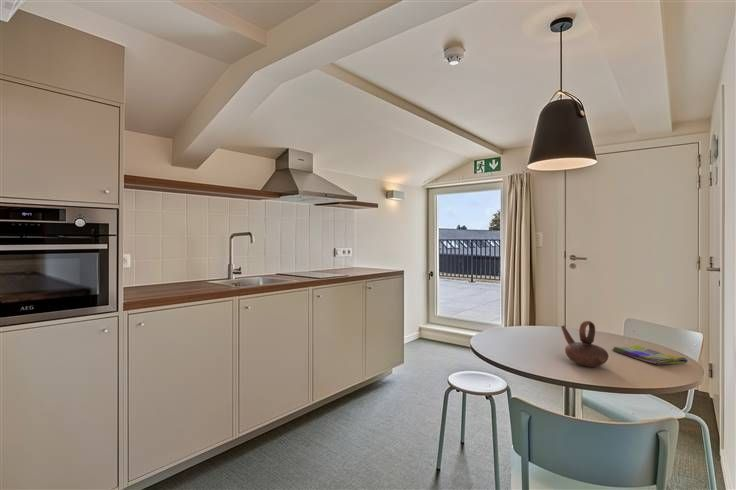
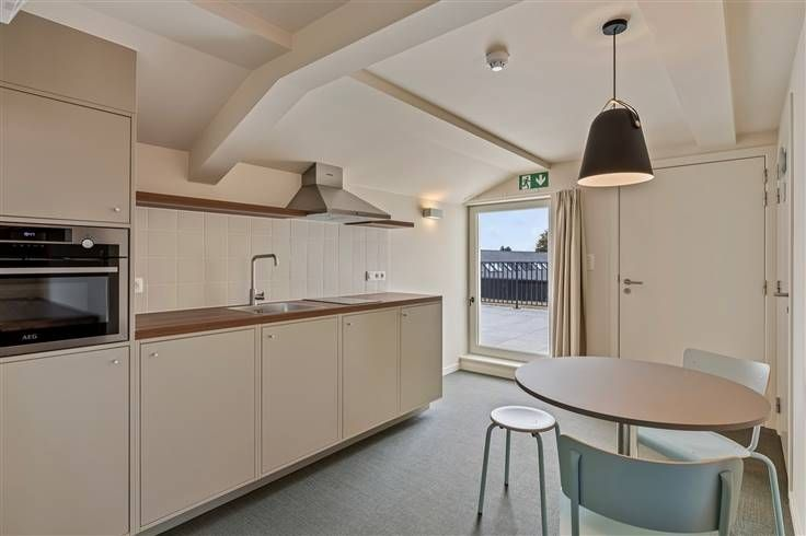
- teapot (580, 340)
- dish towel (648, 354)
